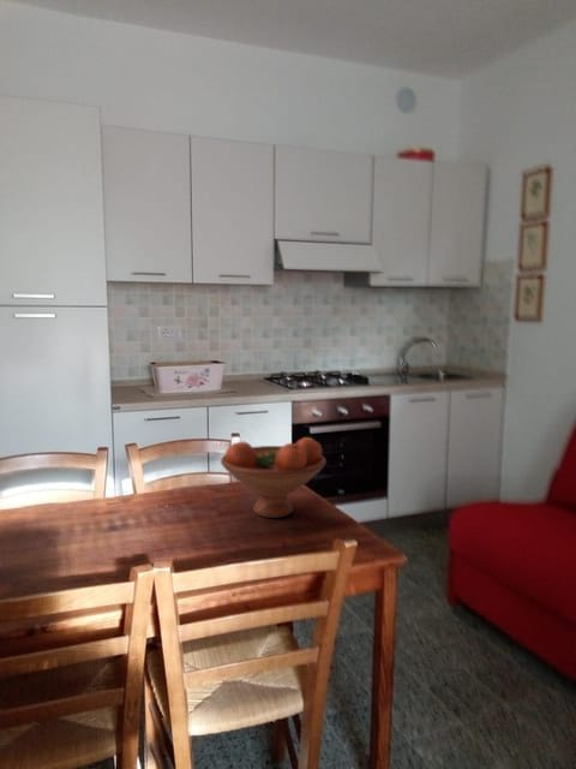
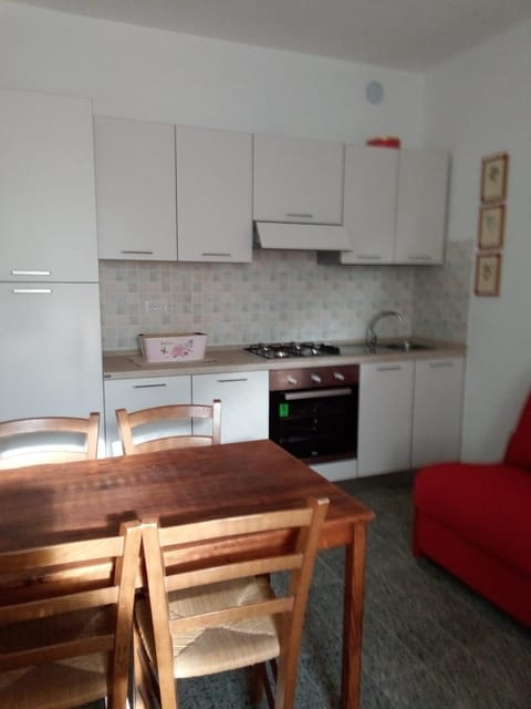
- fruit bowl (272, 475)
